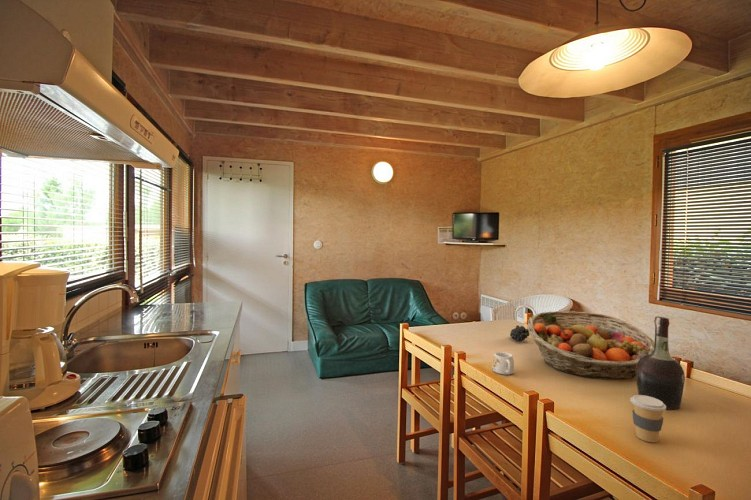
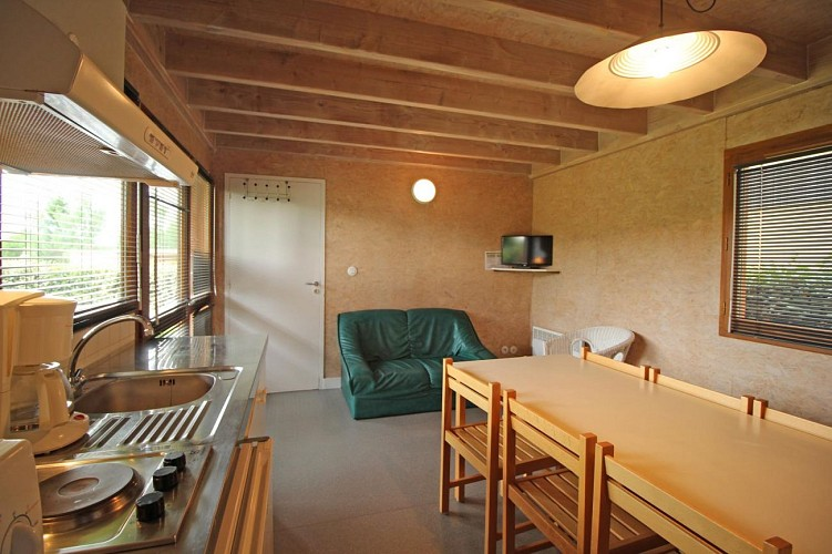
- coffee cup (647, 418)
- mug (504, 364)
- fruit (519, 332)
- fruit basket (587, 342)
- cognac bottle (660, 359)
